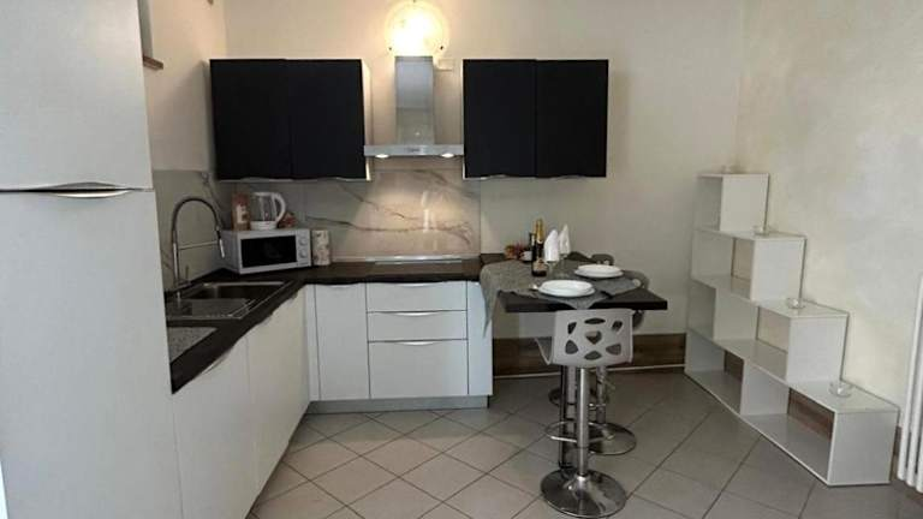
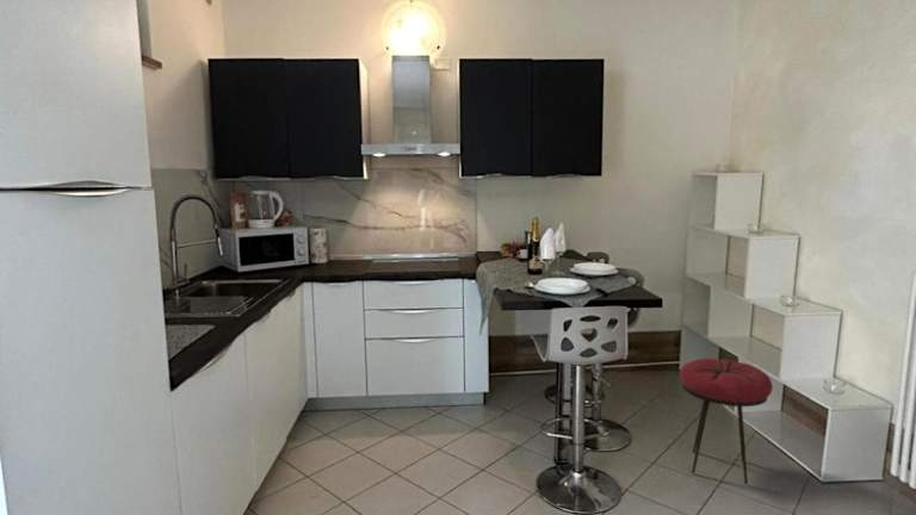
+ stool (723, 404)
